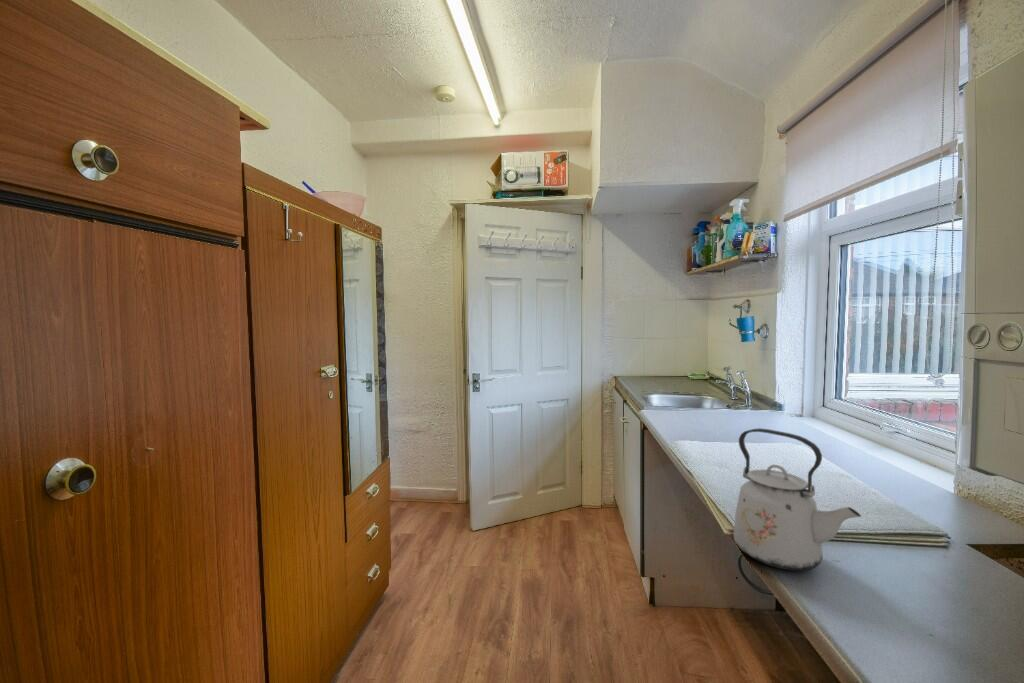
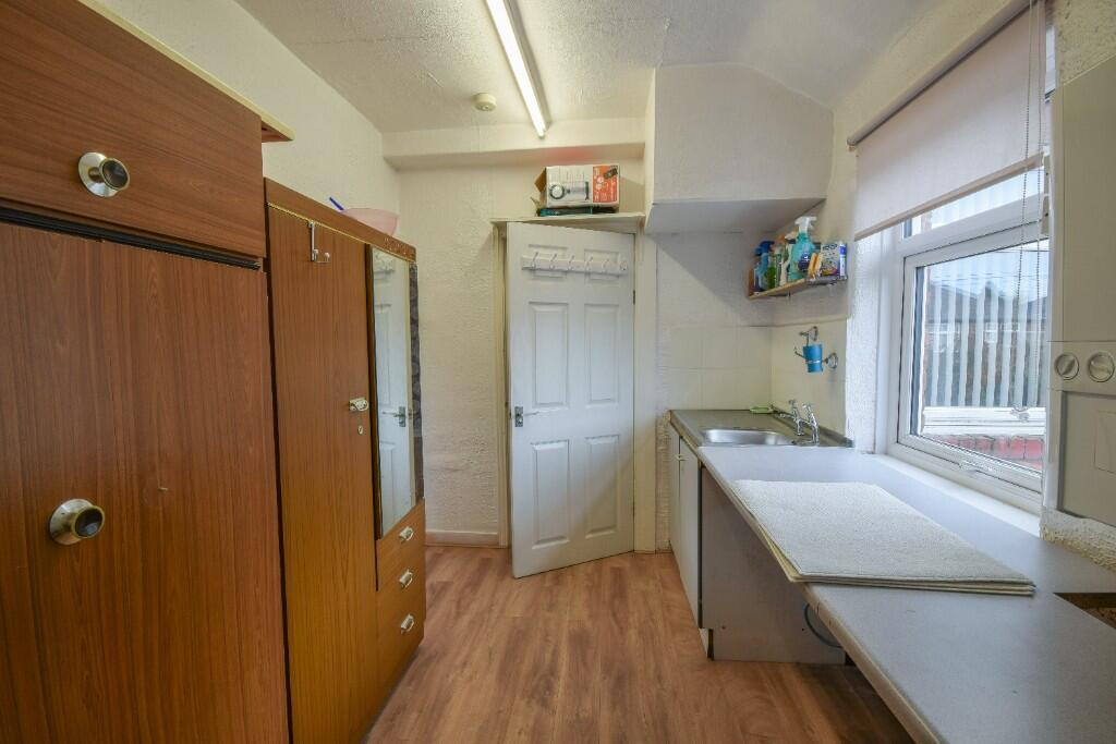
- kettle (792, 498)
